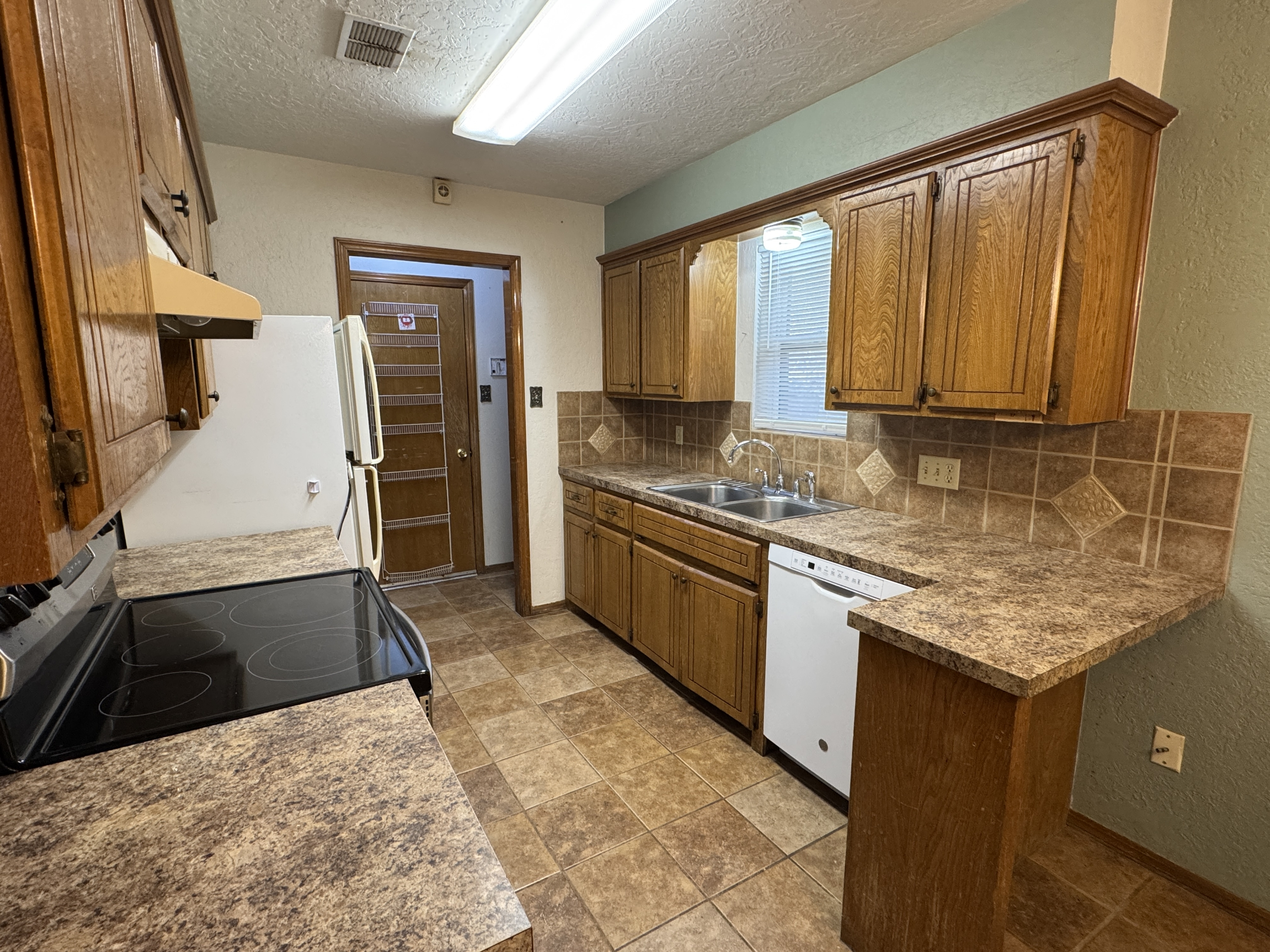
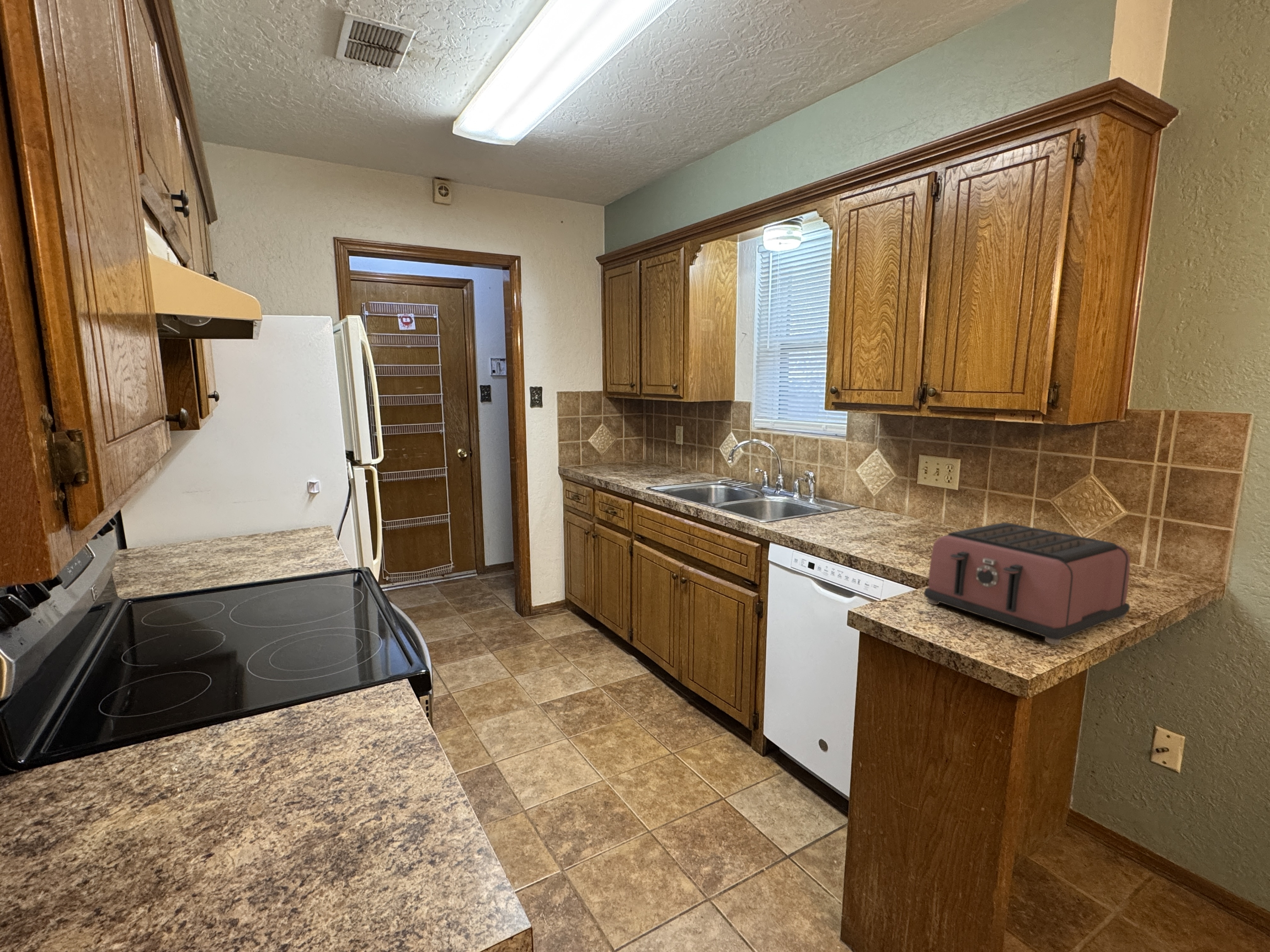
+ toaster (1022, 575)
